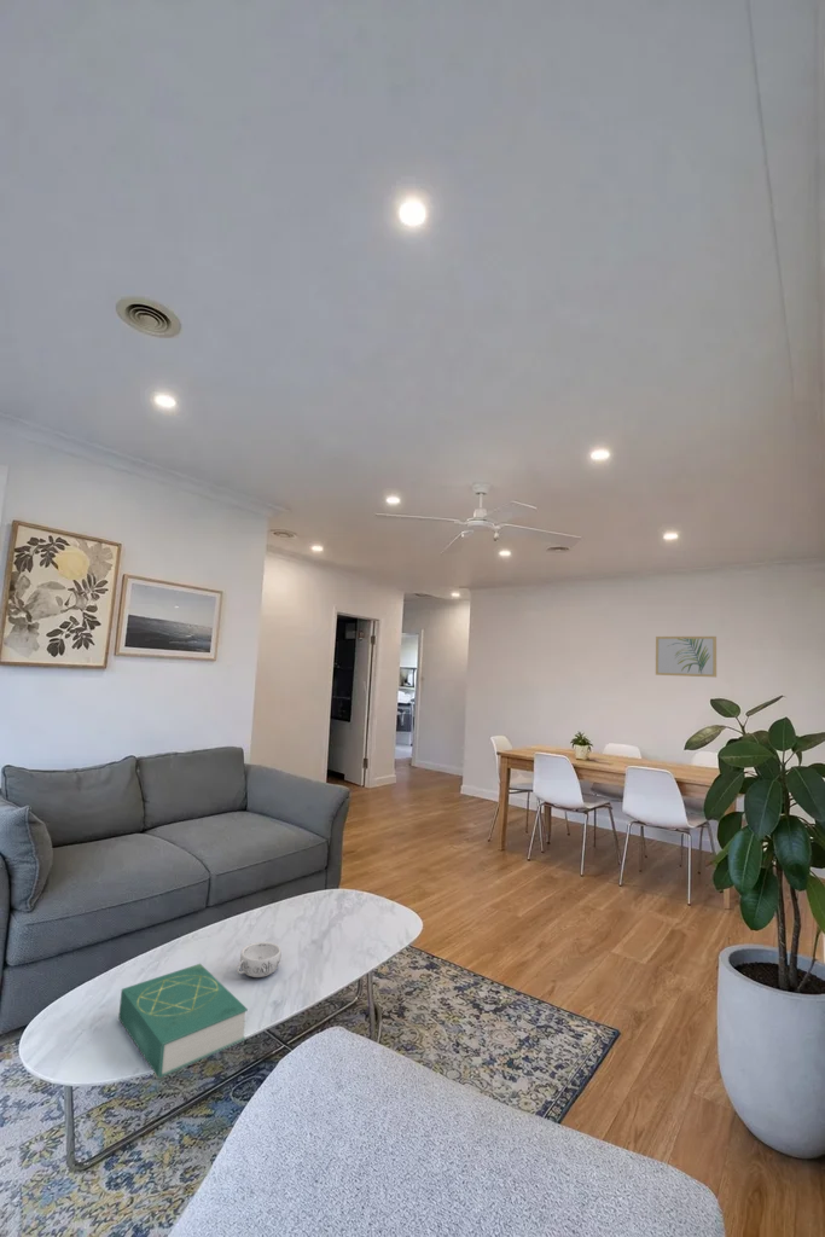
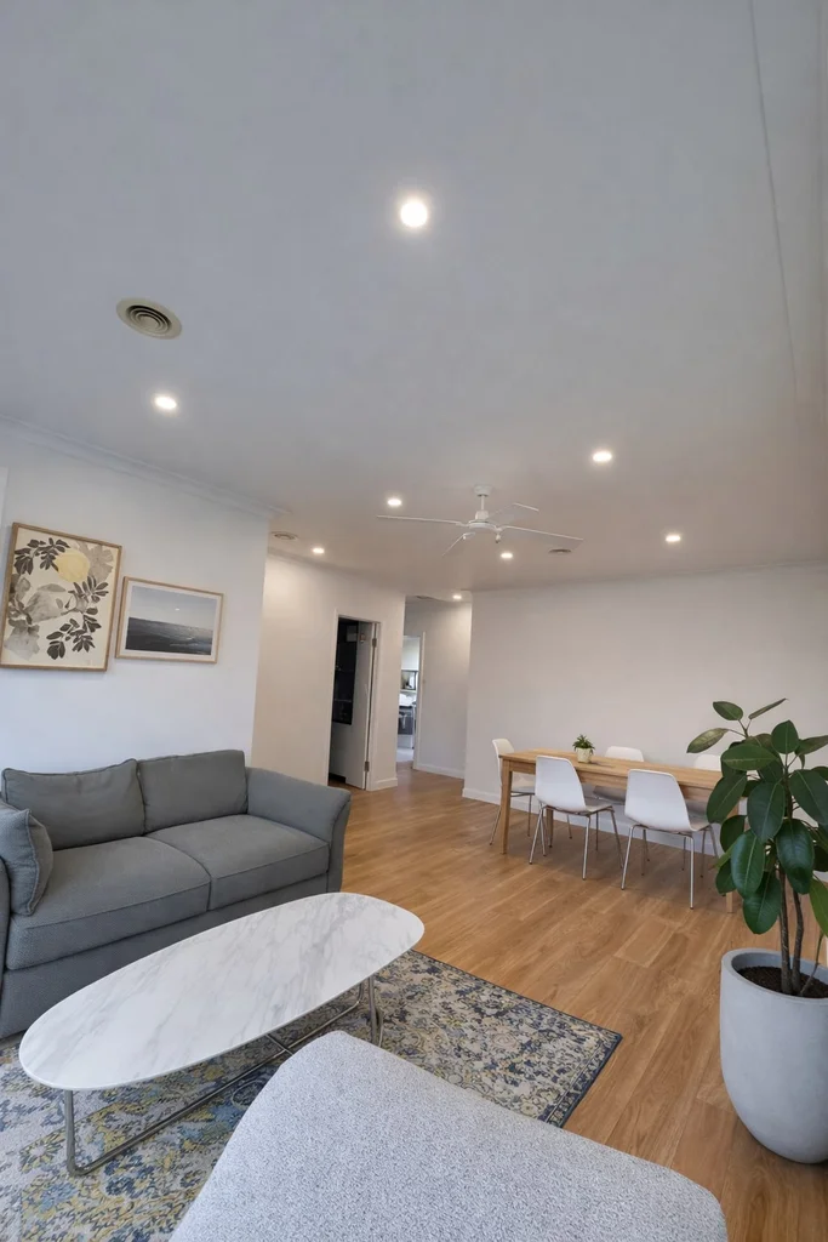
- book (181, 1014)
- decorative bowl (257, 962)
- wall art (685, 656)
